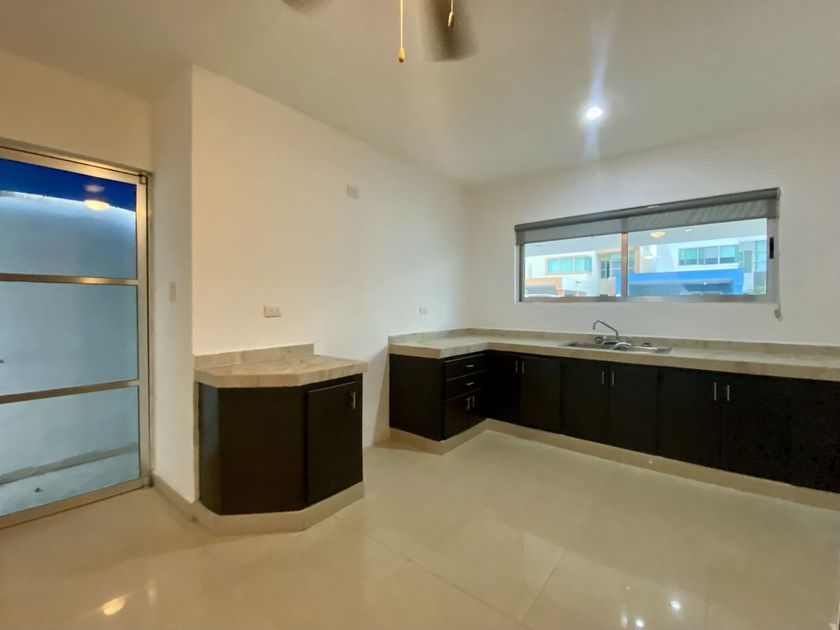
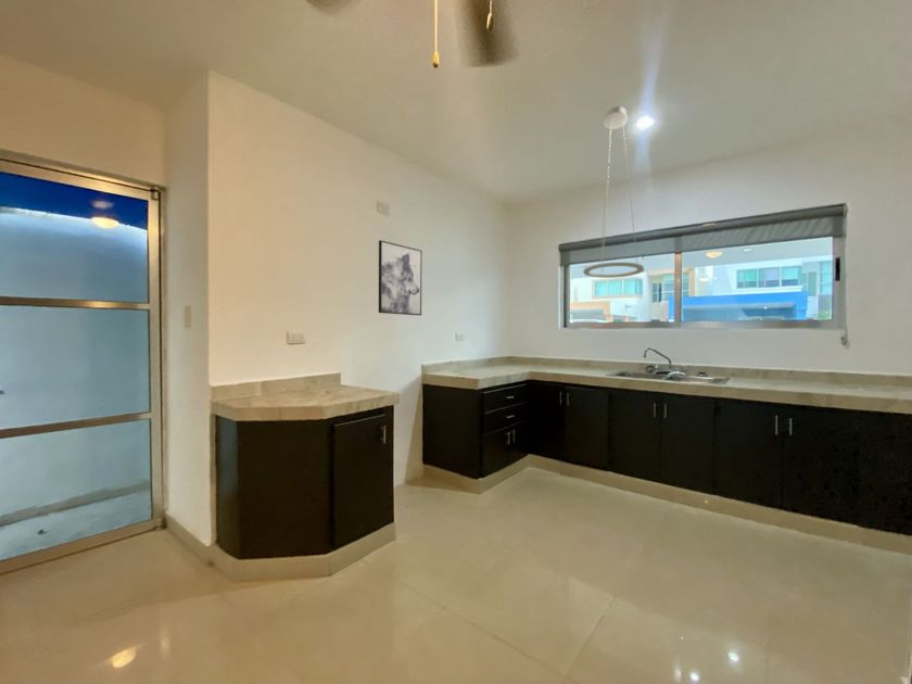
+ pendant light (607, 192)
+ wall art (401, 279)
